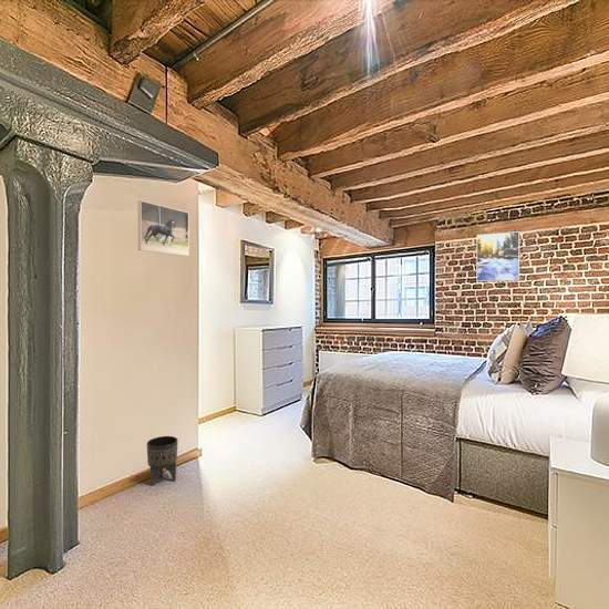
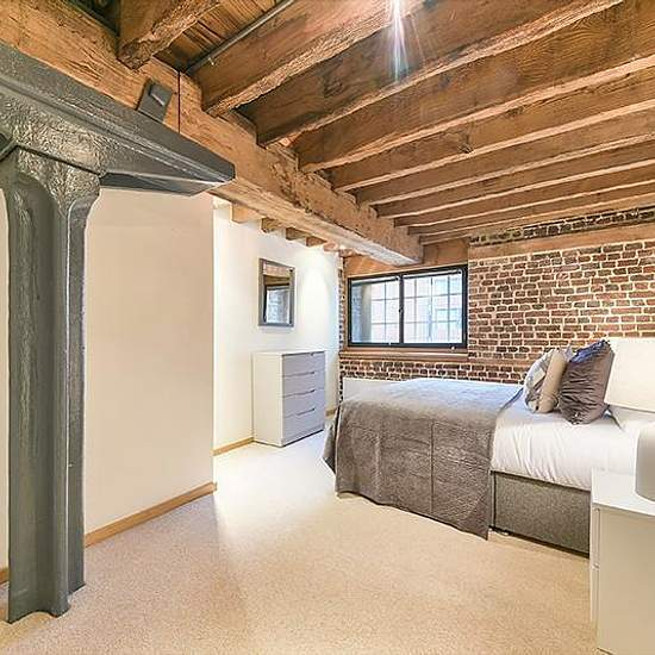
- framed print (165, 229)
- planter (162, 461)
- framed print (497, 257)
